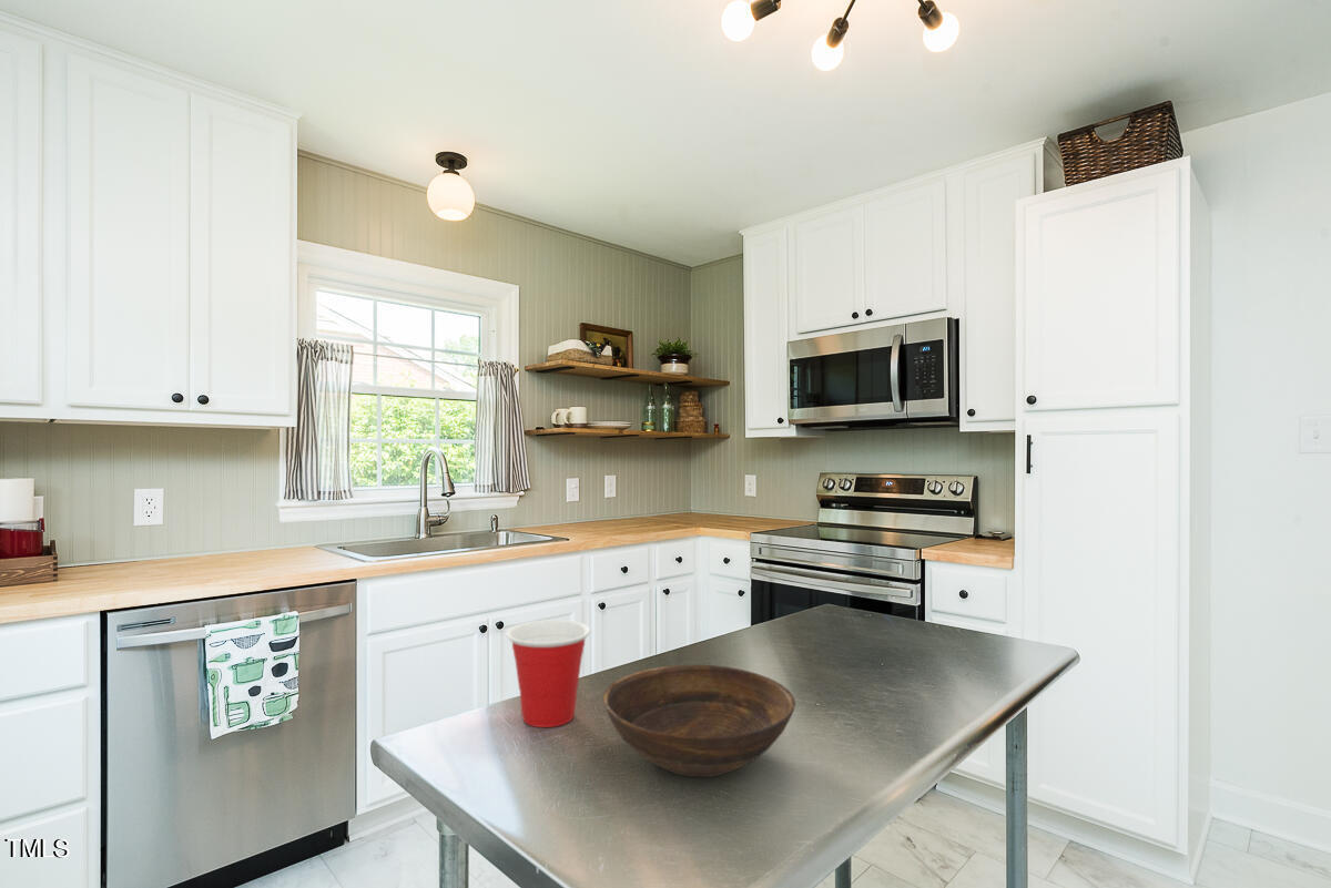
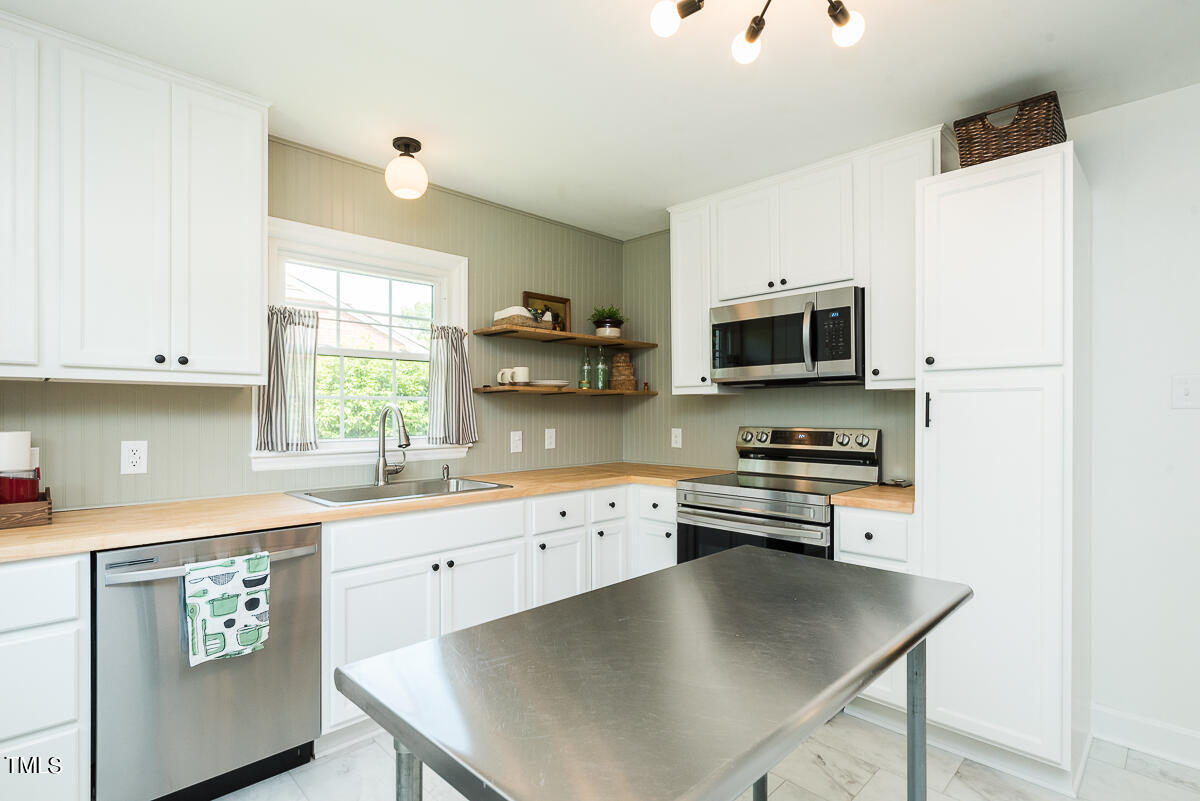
- cup (548, 673)
- bowl (698, 726)
